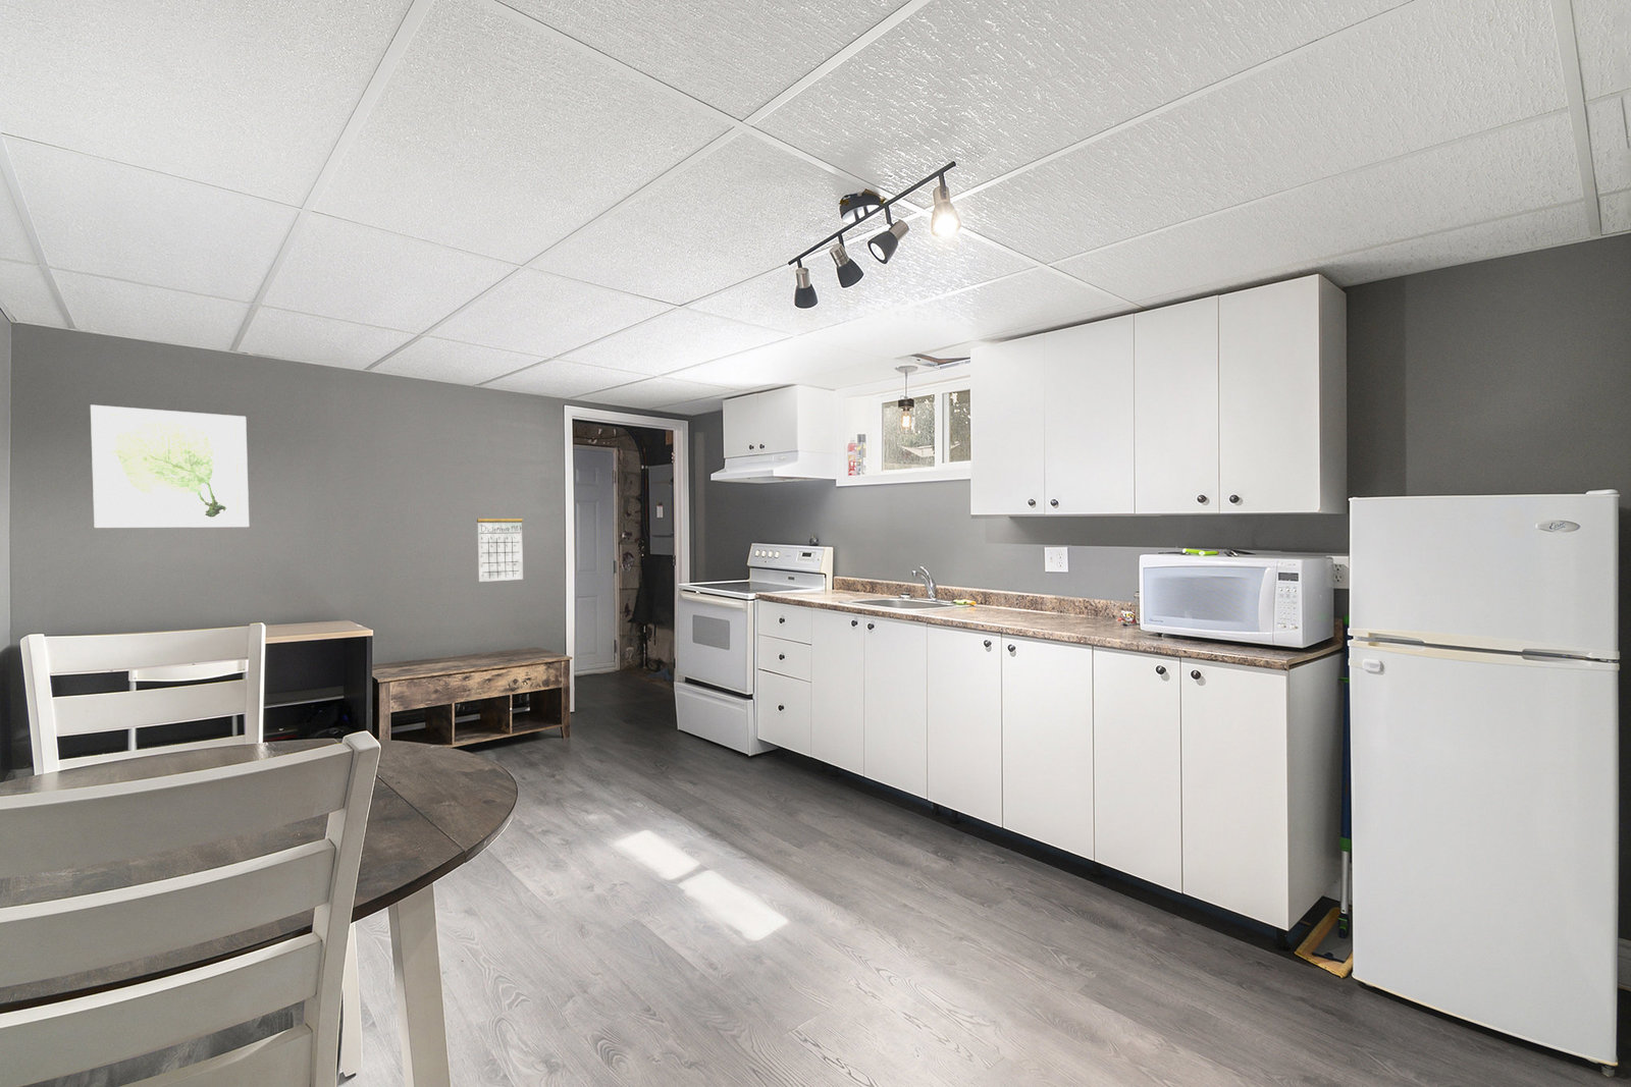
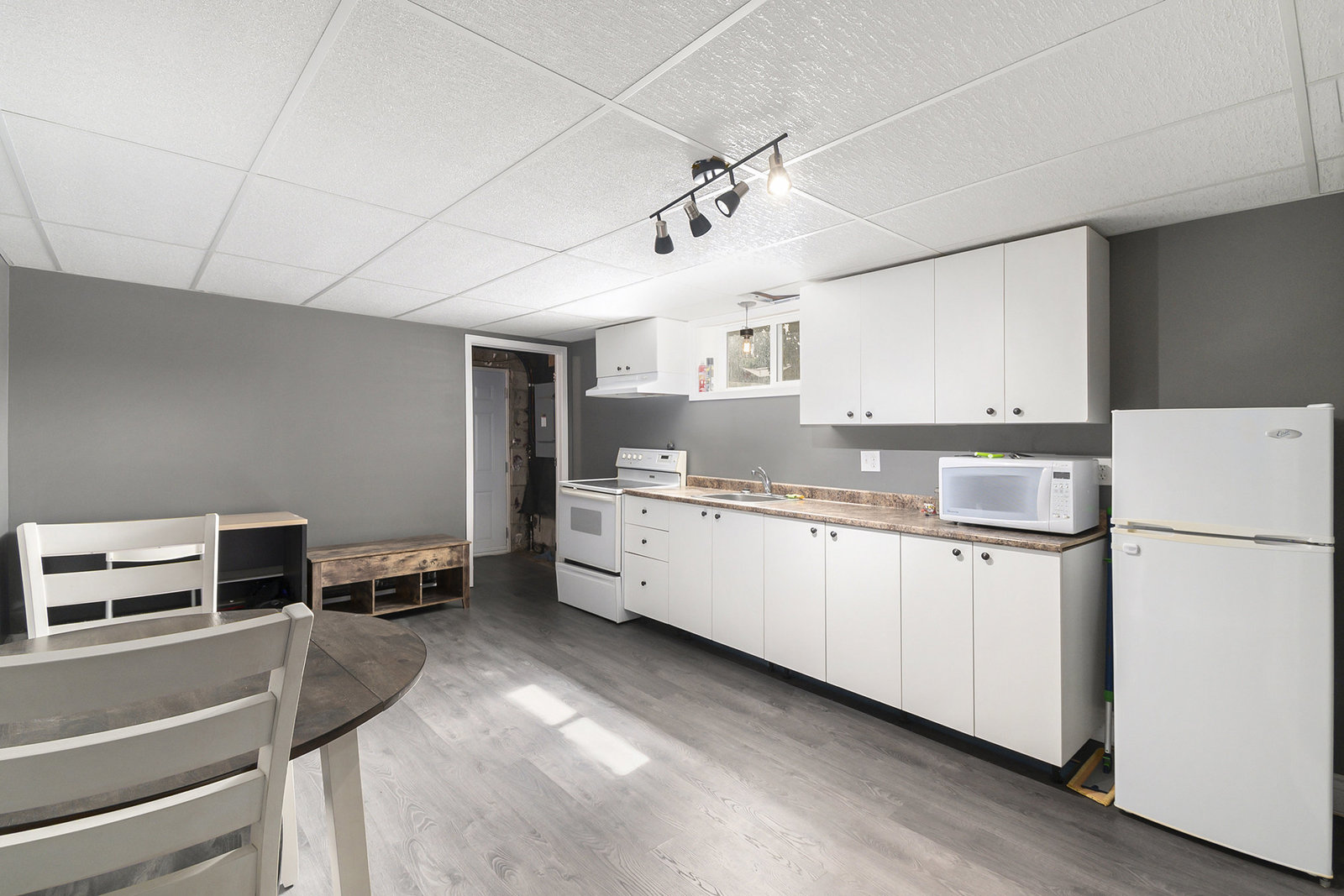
- wall art (174, 468)
- calendar (500, 542)
